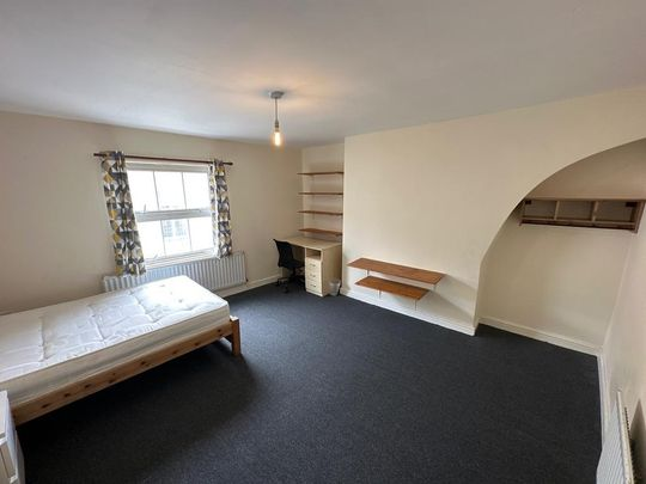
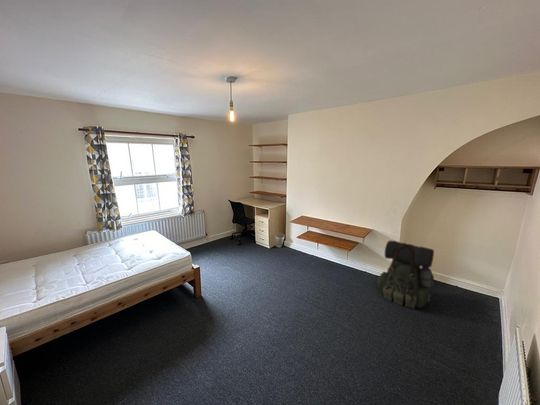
+ backpack (406, 269)
